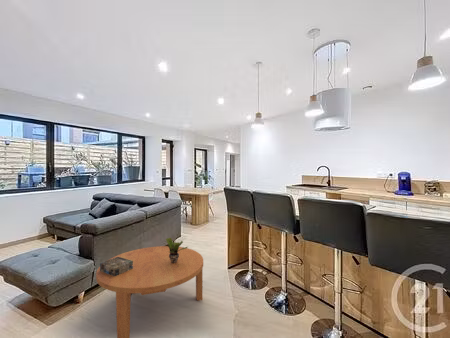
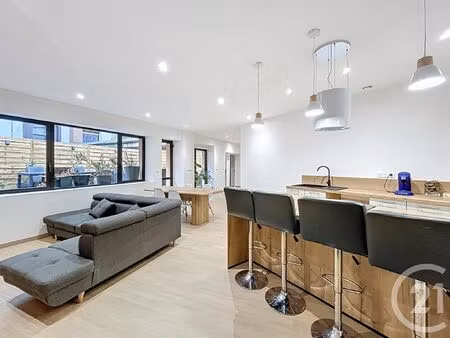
- decorative box (116, 265)
- potted plant (173, 251)
- coffee table (153, 284)
